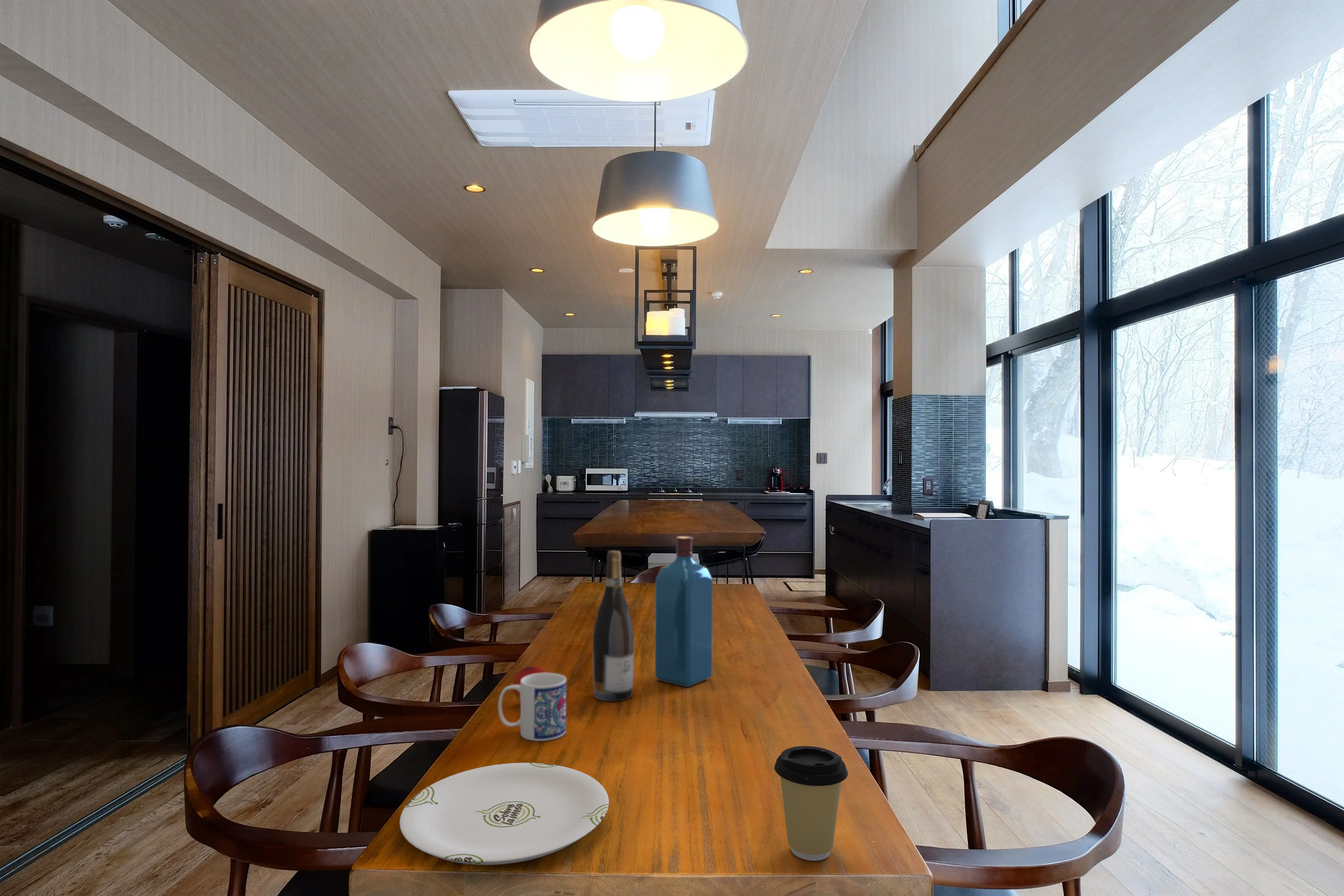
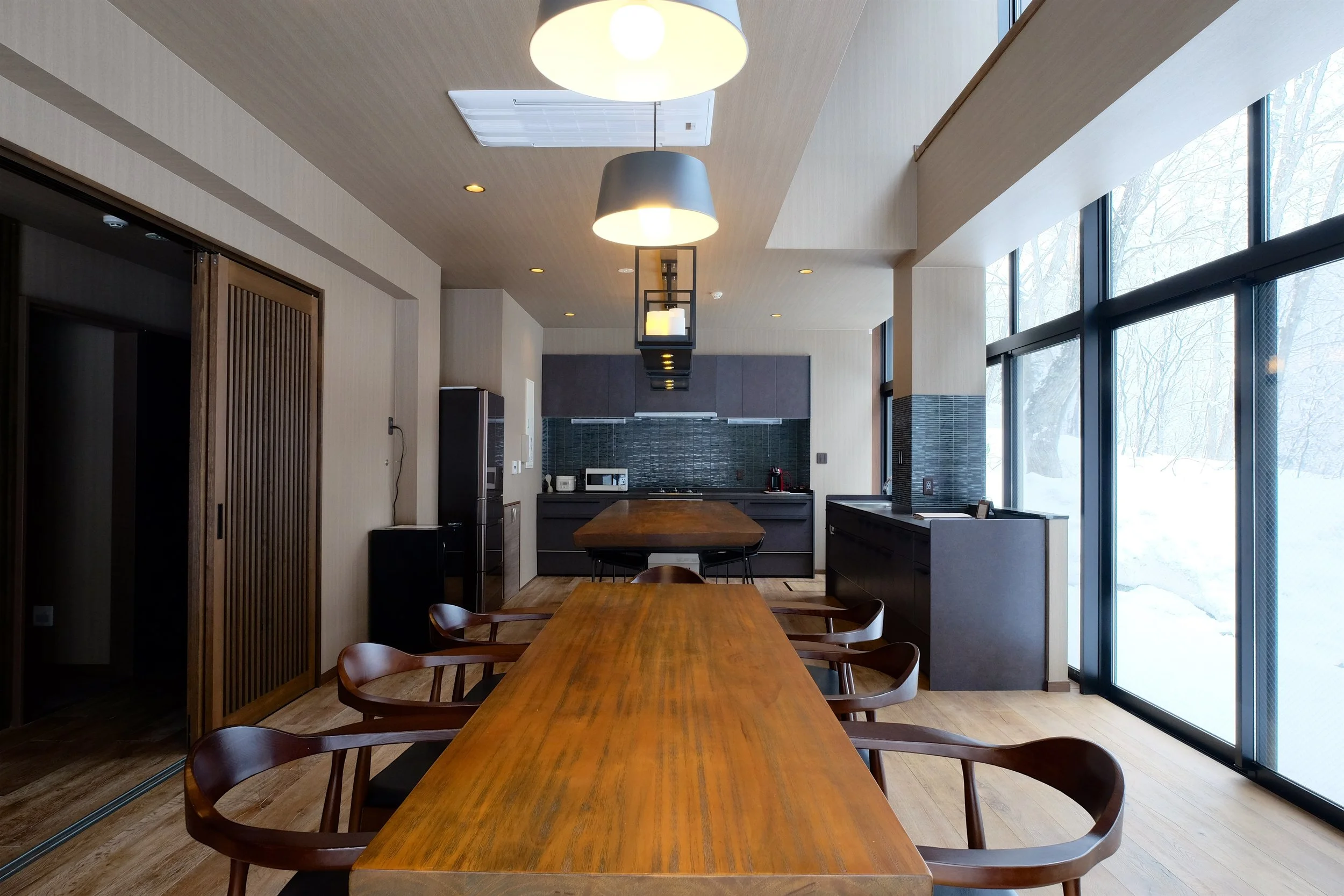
- wine bottle (613, 623)
- mug (532, 706)
- coffee cup (810, 801)
- liquor (684, 608)
- plate (507, 813)
- peach (528, 675)
